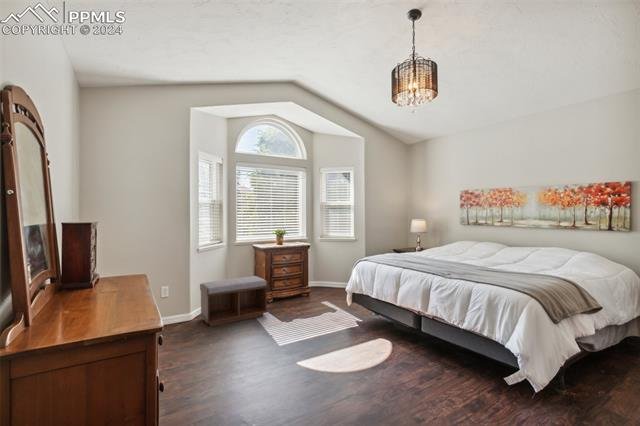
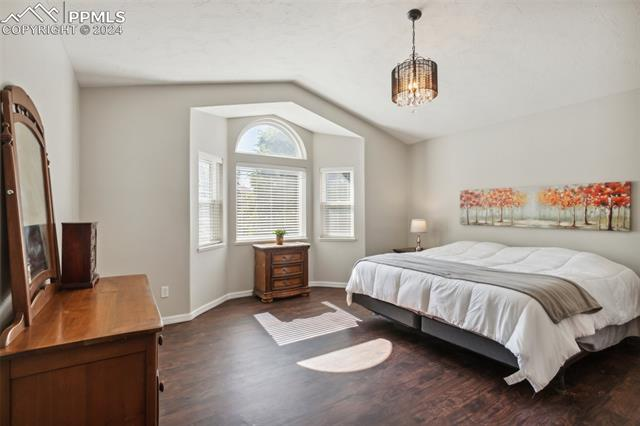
- bench (234, 299)
